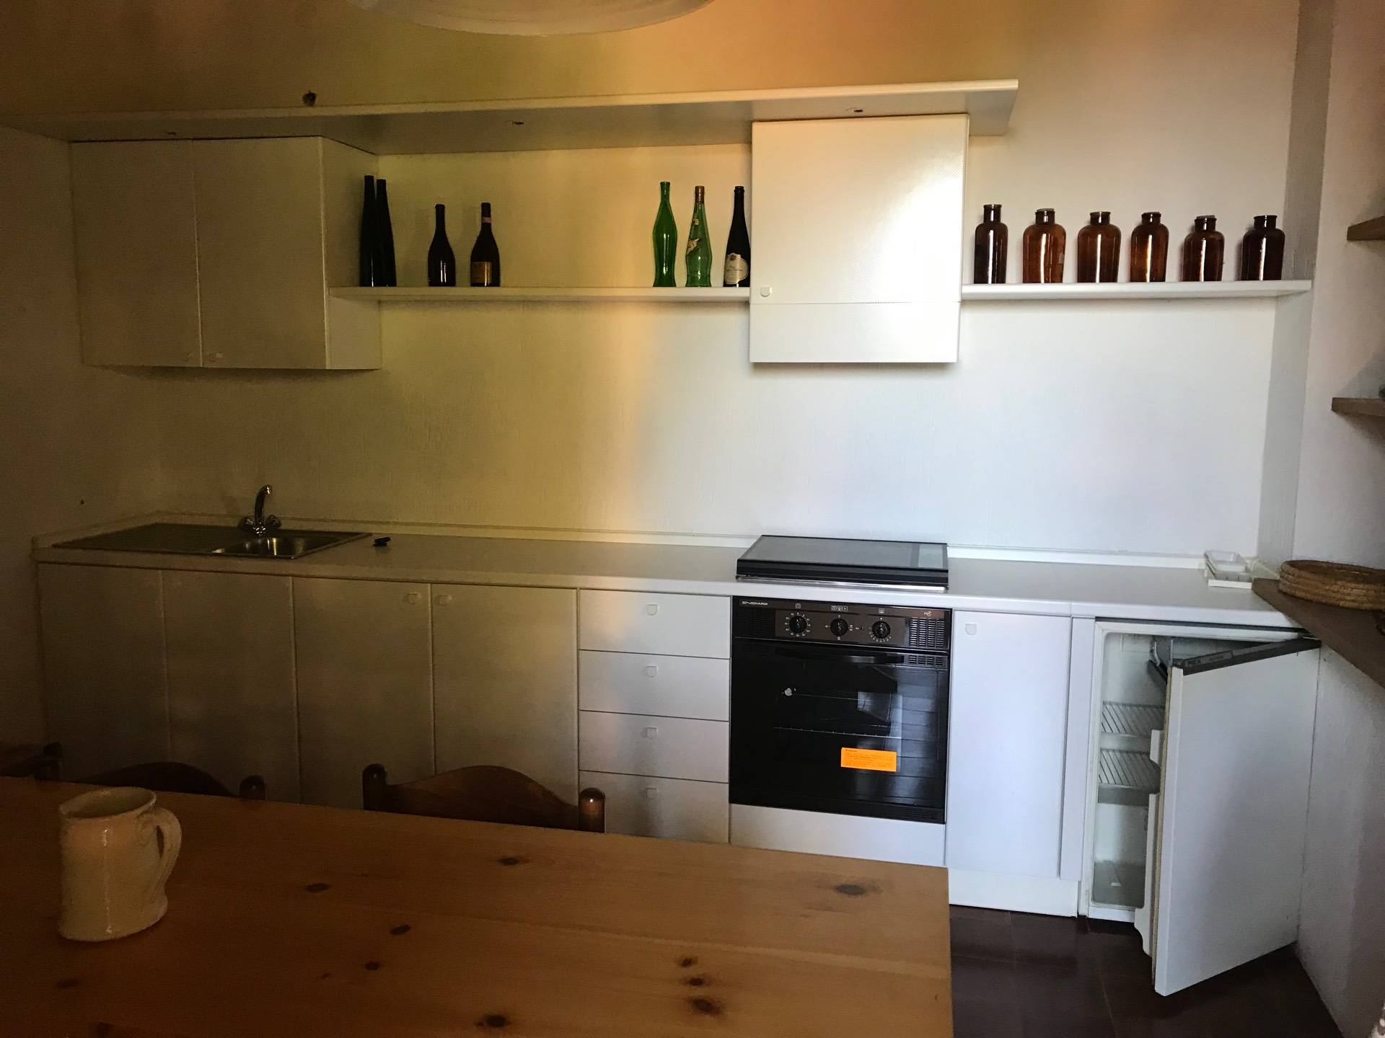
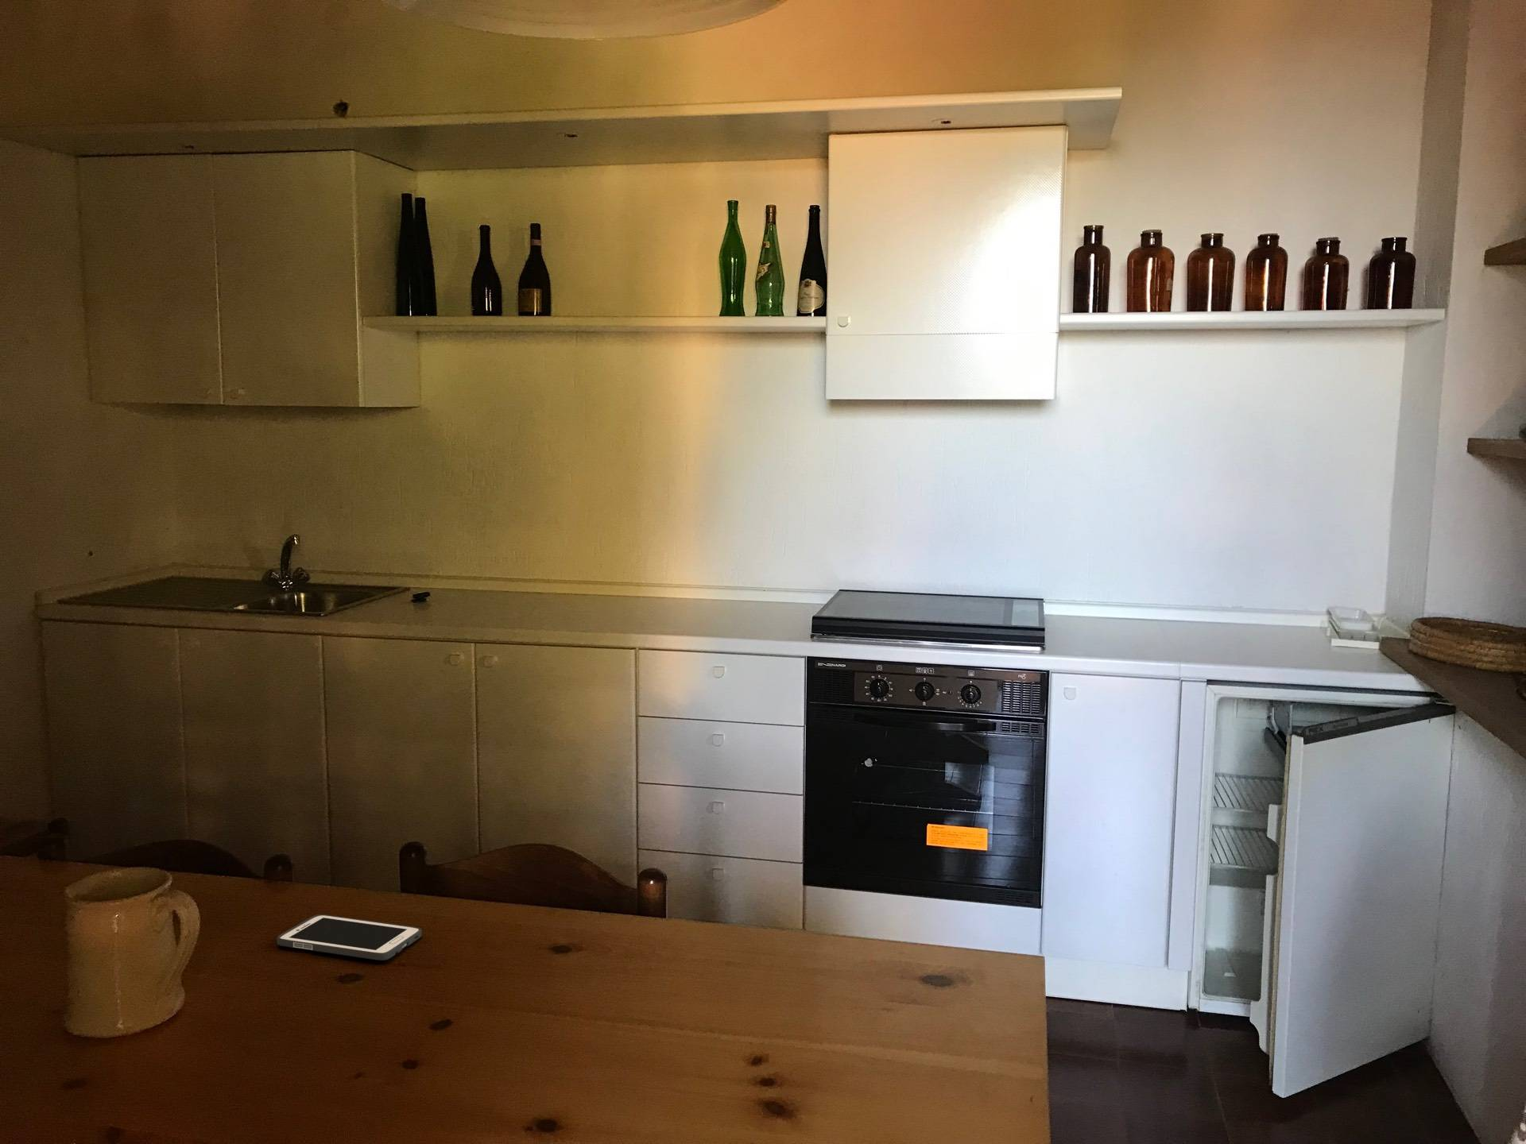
+ cell phone (350, 936)
